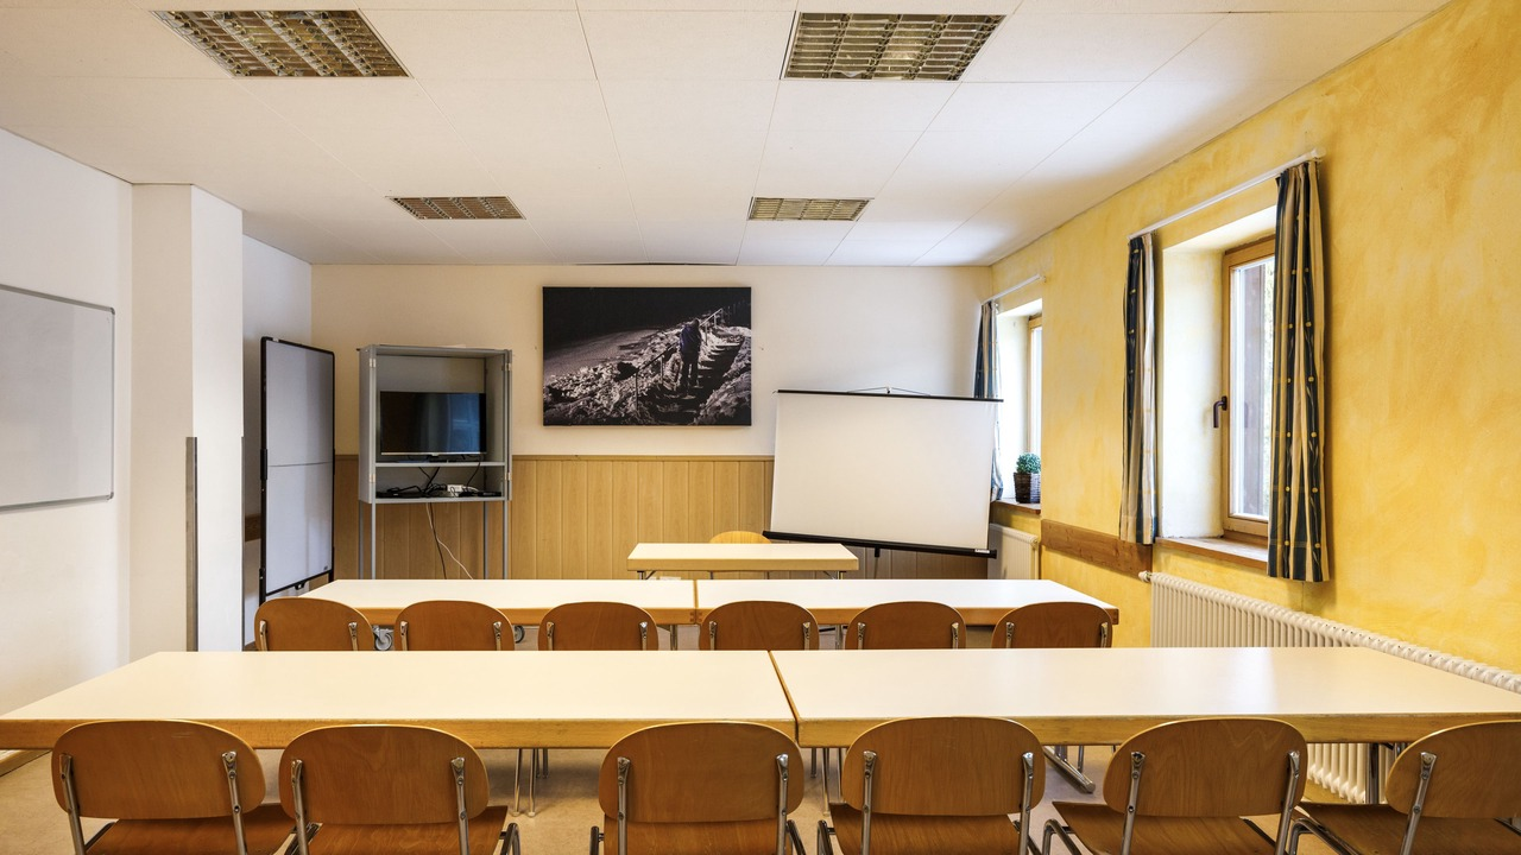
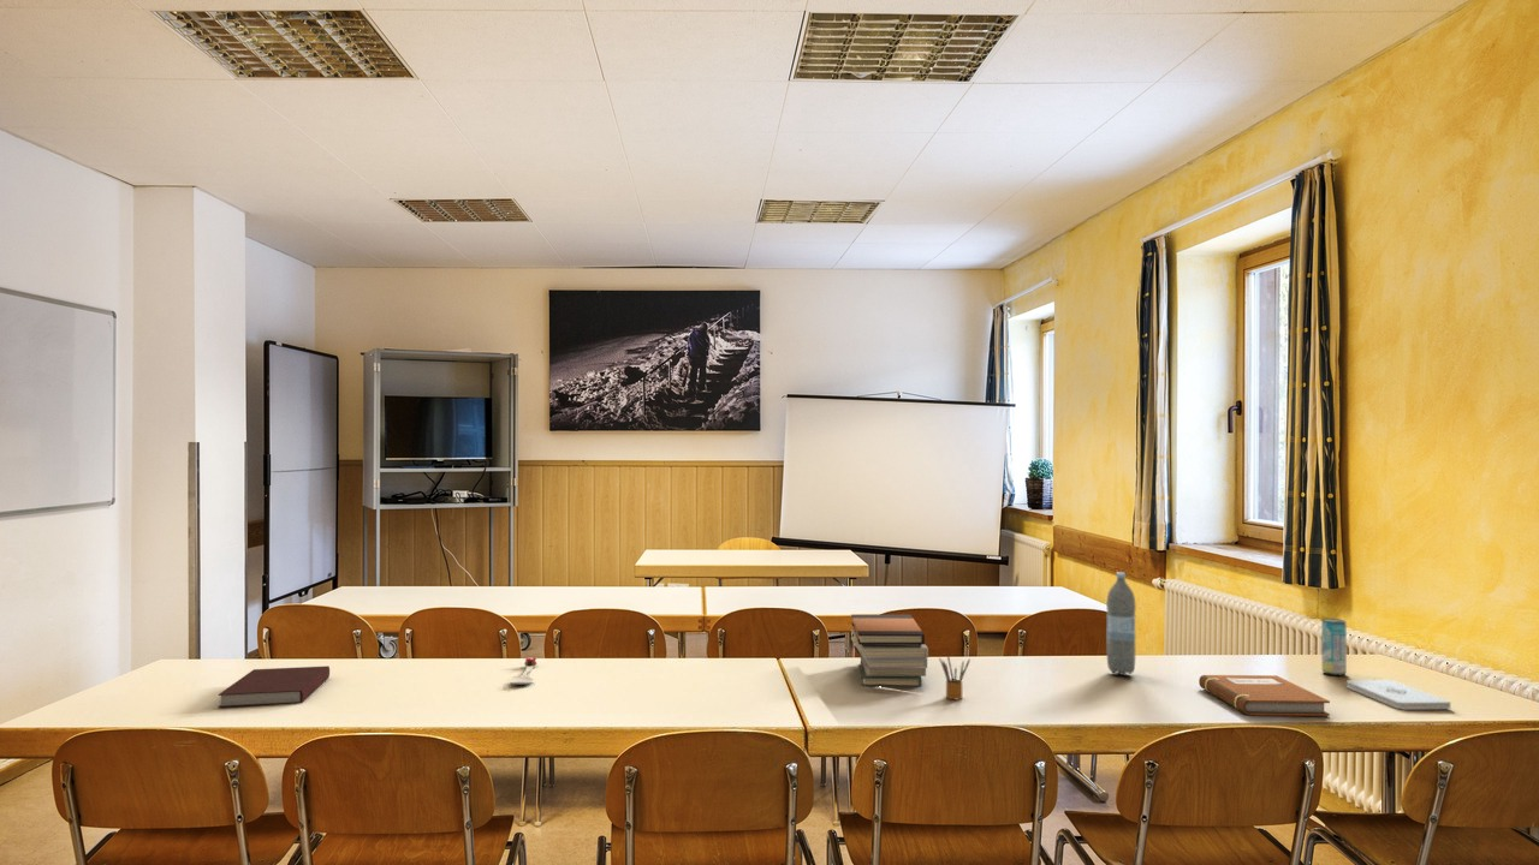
+ spoon (525, 670)
+ notebook (1259, 693)
+ notebook (277, 685)
+ pencil box (955, 676)
+ water bottle (1121, 622)
+ notepad (1395, 693)
+ book stack (887, 649)
+ beverage can (1333, 646)
